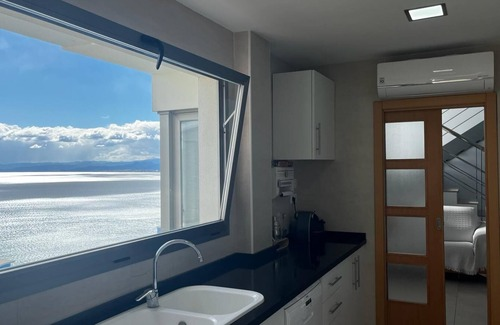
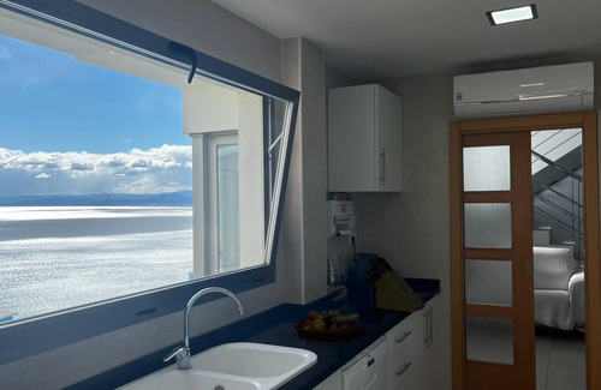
+ fruit bowl (326, 320)
+ knife block (393, 281)
